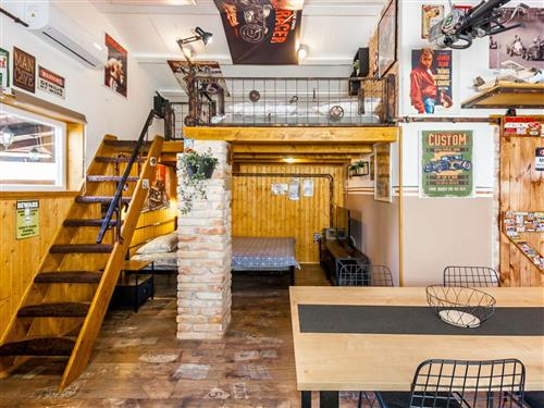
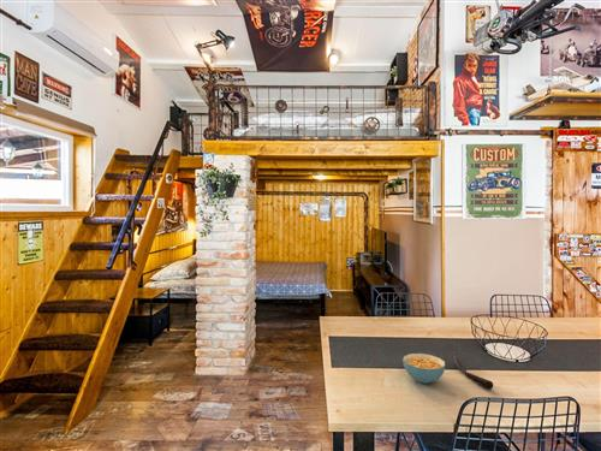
+ cereal bowl (423, 370)
+ spoon (469, 373)
